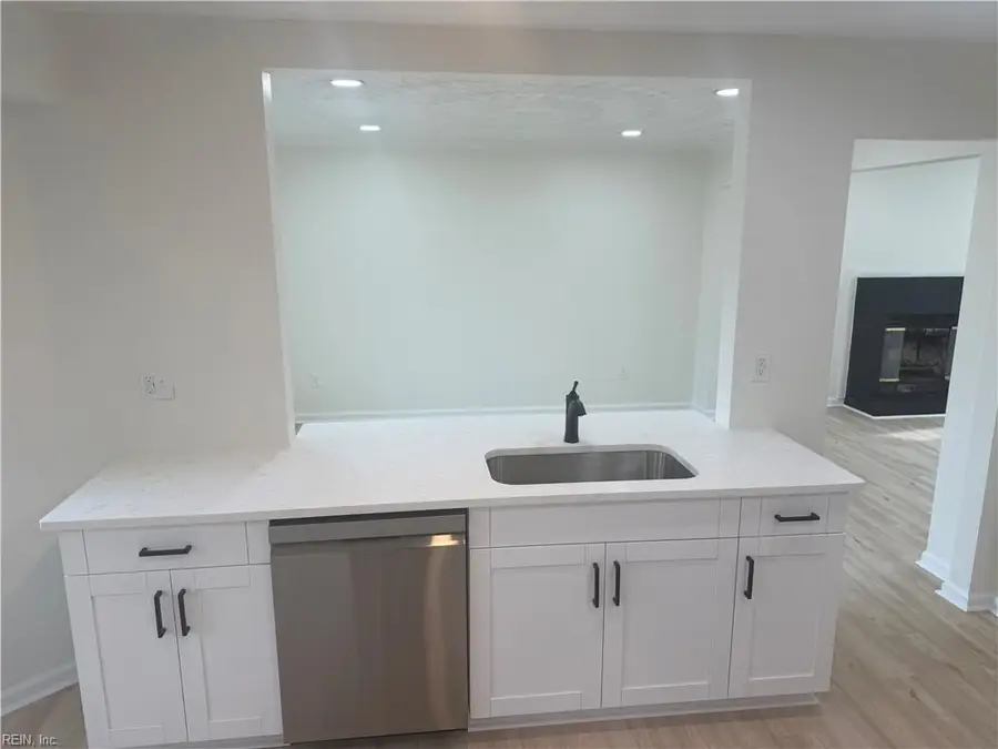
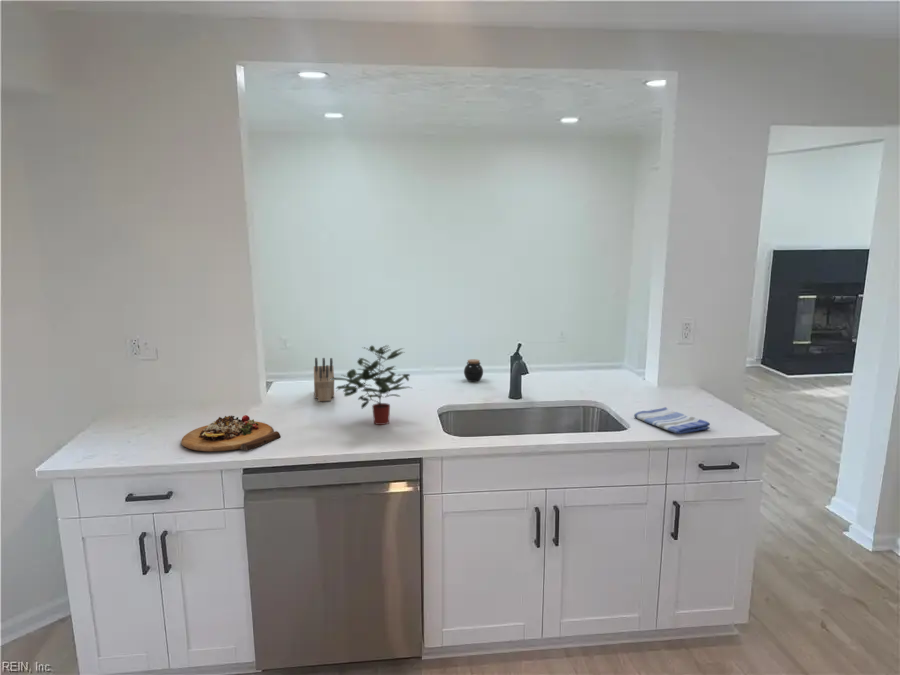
+ knife block (323, 375)
+ dish towel (670, 419)
+ potted plant (371, 385)
+ jar (473, 370)
+ cutting board (230, 427)
